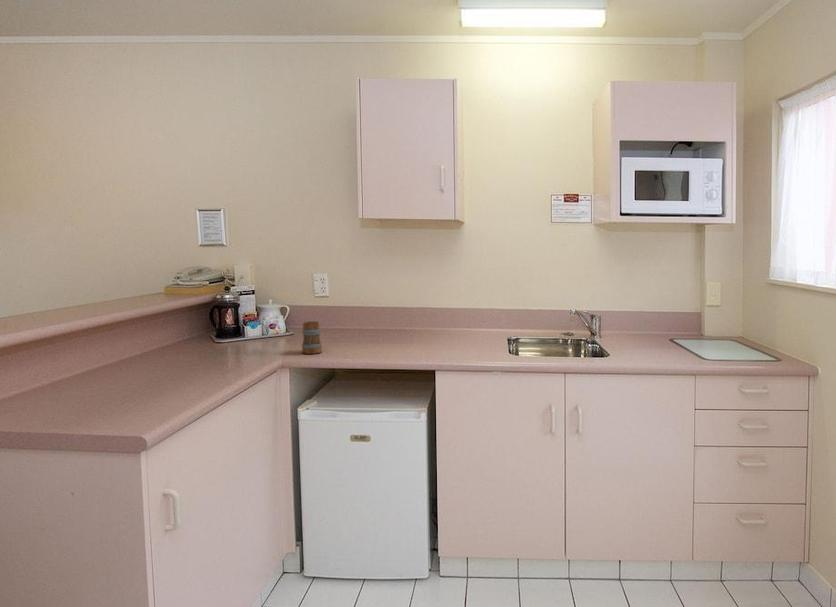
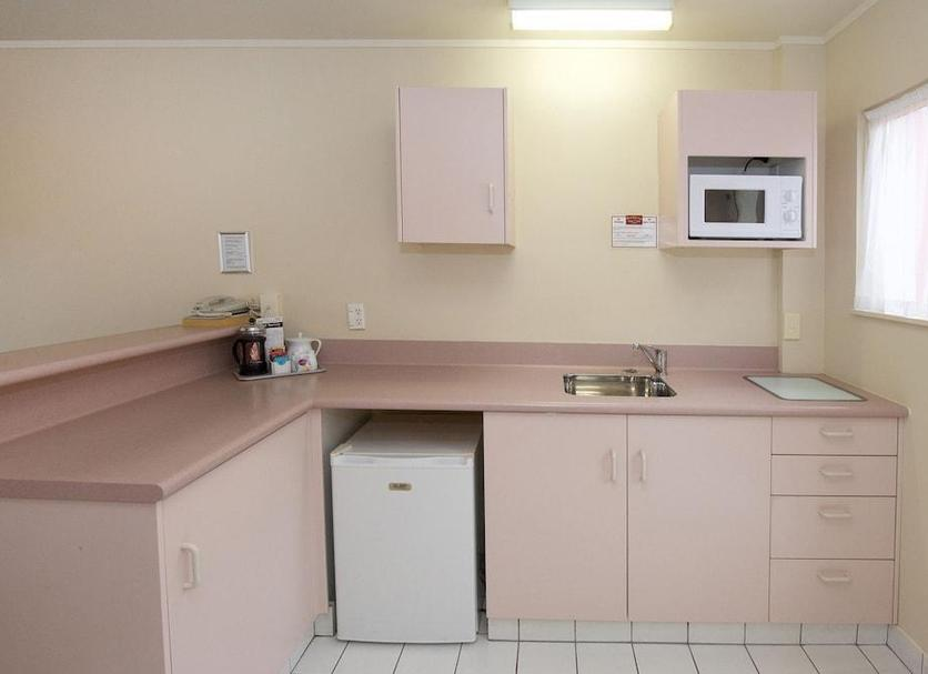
- mug (309, 336)
